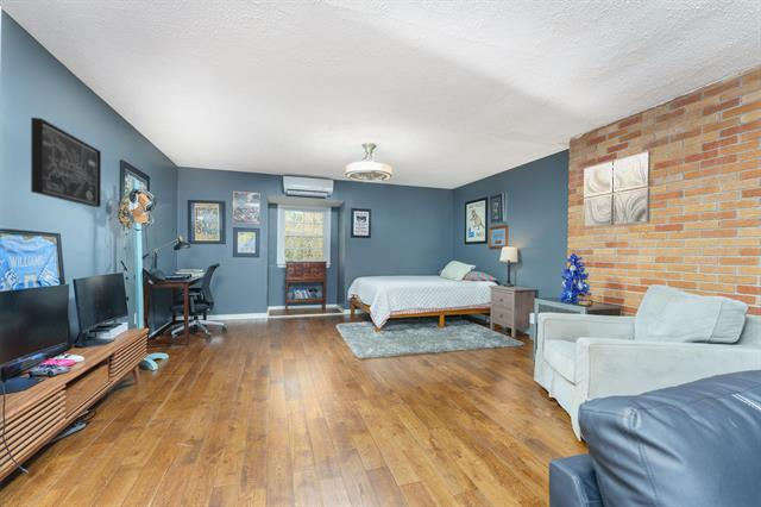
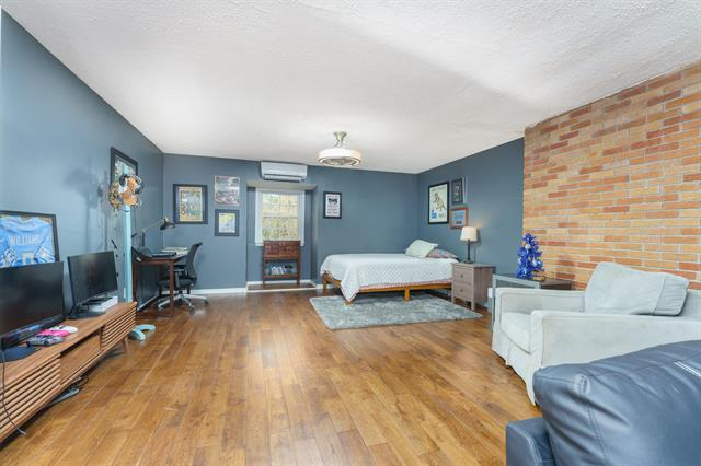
- wall art (612, 192)
- wall art (70, 168)
